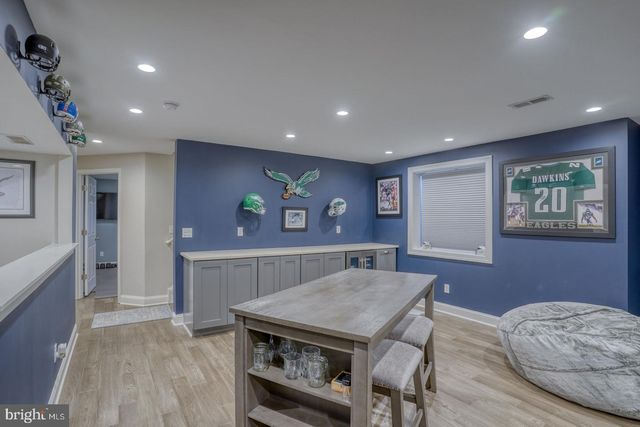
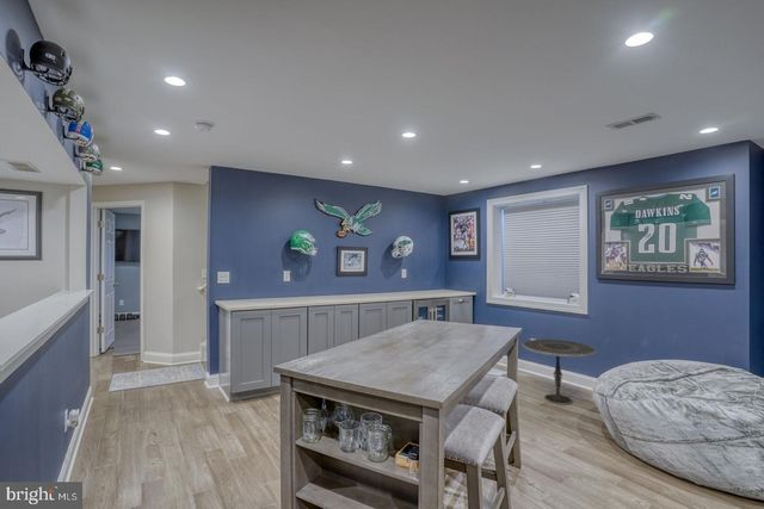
+ side table (557, 372)
